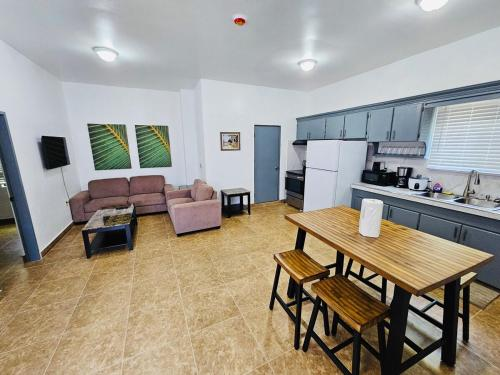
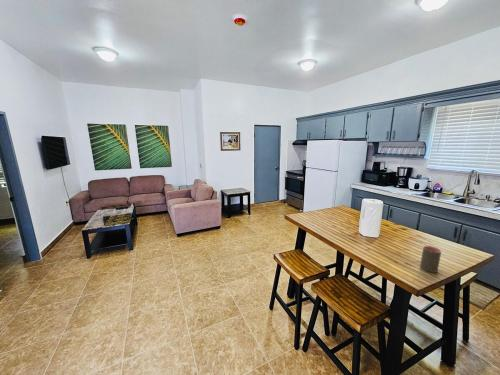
+ cup (430, 259)
